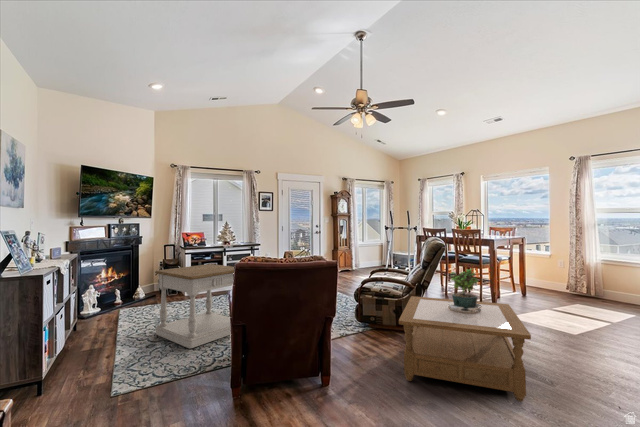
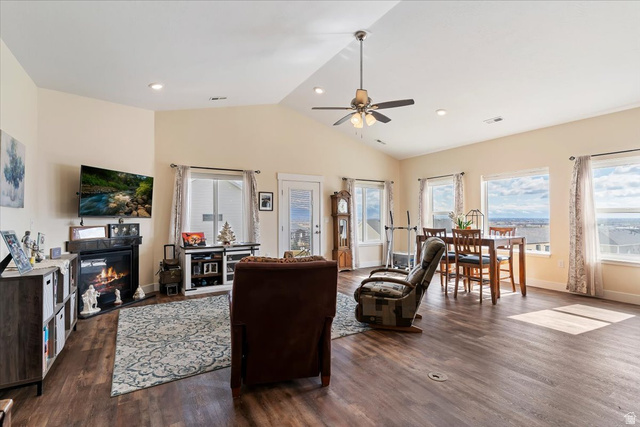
- potted plant (465, 289)
- coffee table (458, 339)
- side table (206, 300)
